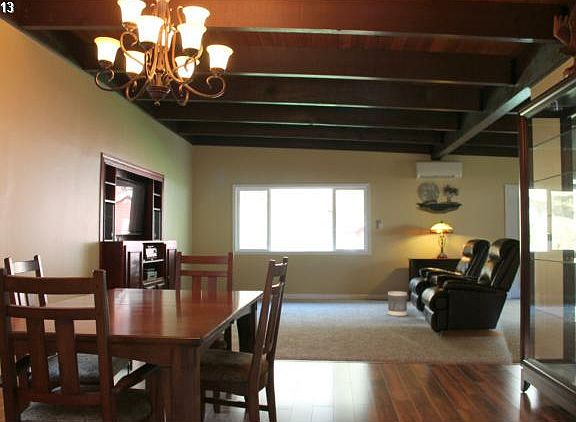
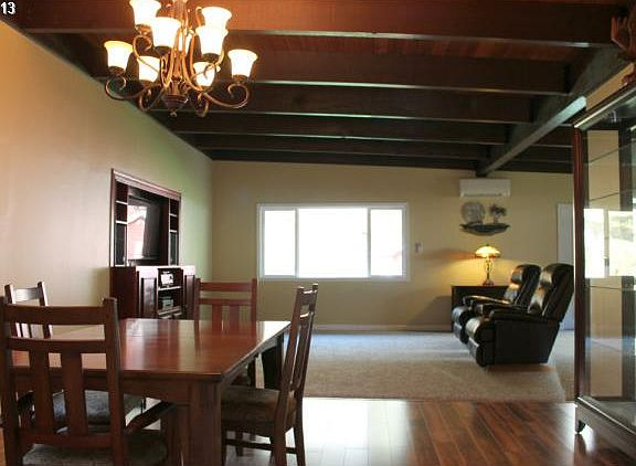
- wastebasket (397, 303)
